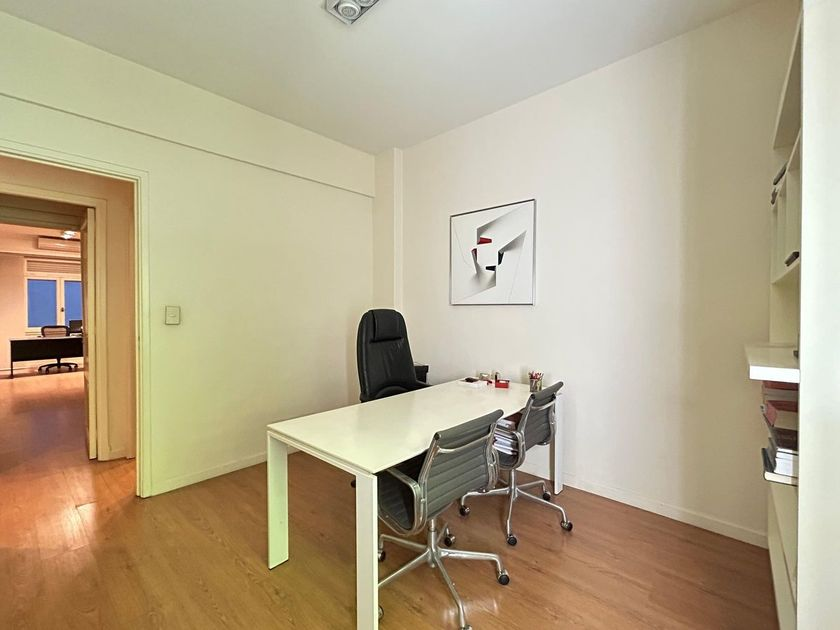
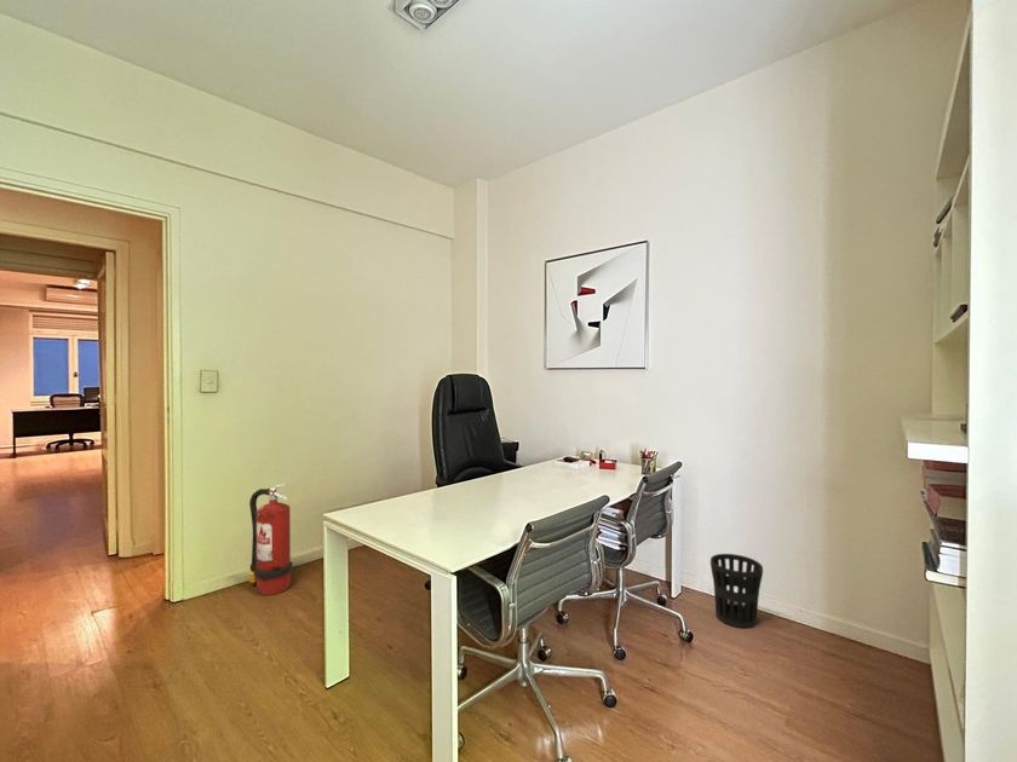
+ fire extinguisher (269, 535)
+ wastebasket (737, 590)
